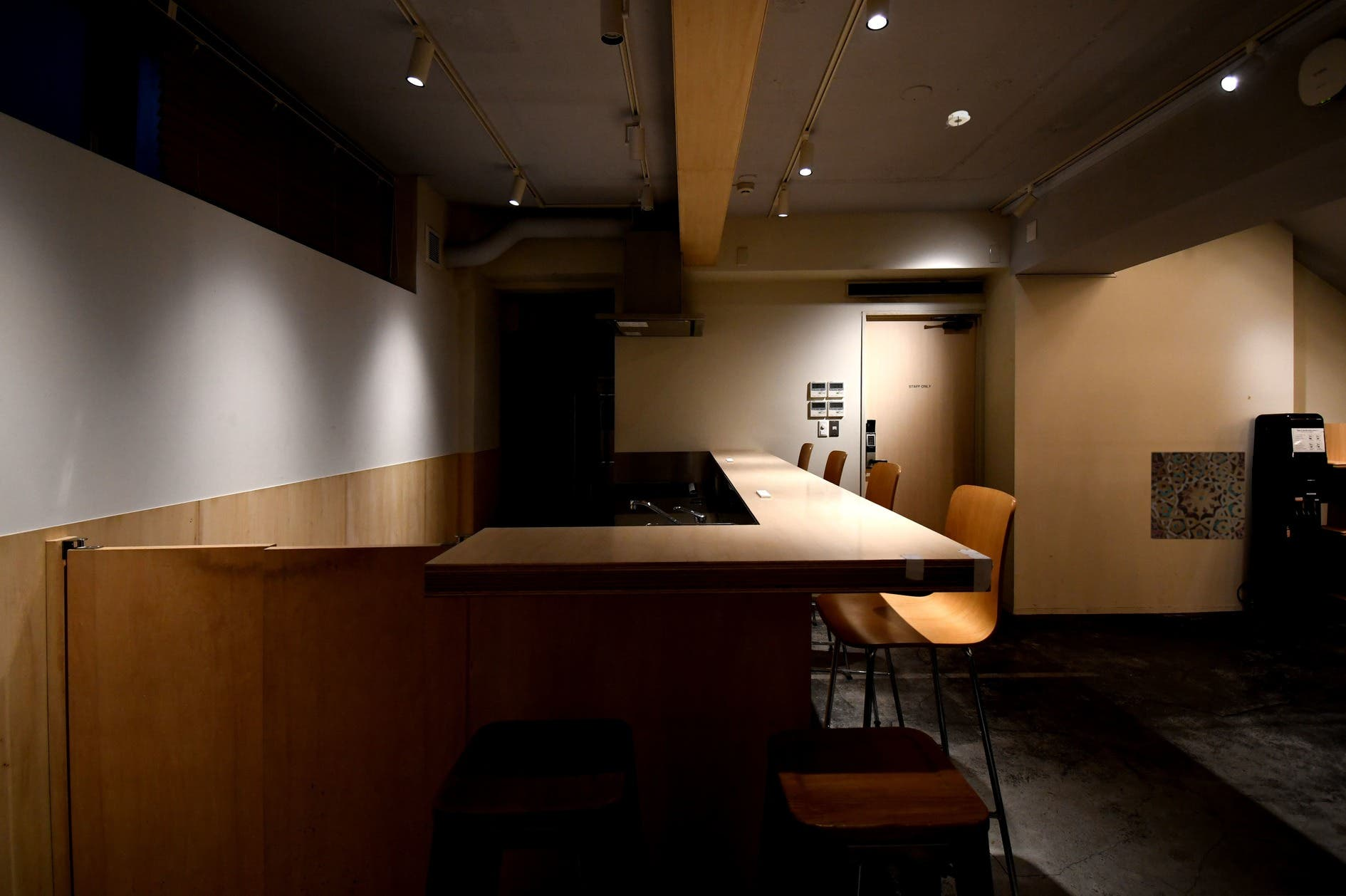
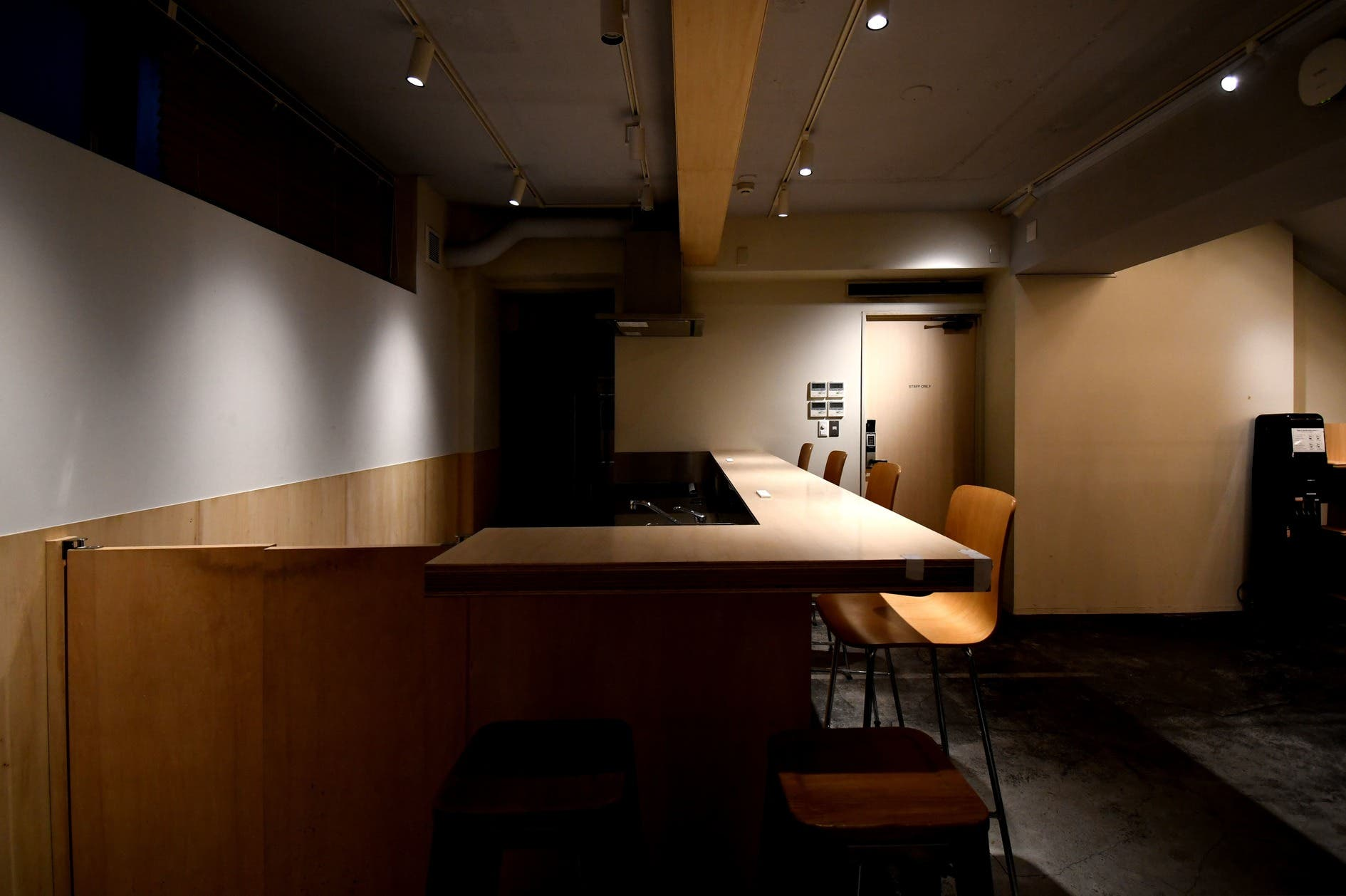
- wall art (1197, 495)
- smoke detector (957, 118)
